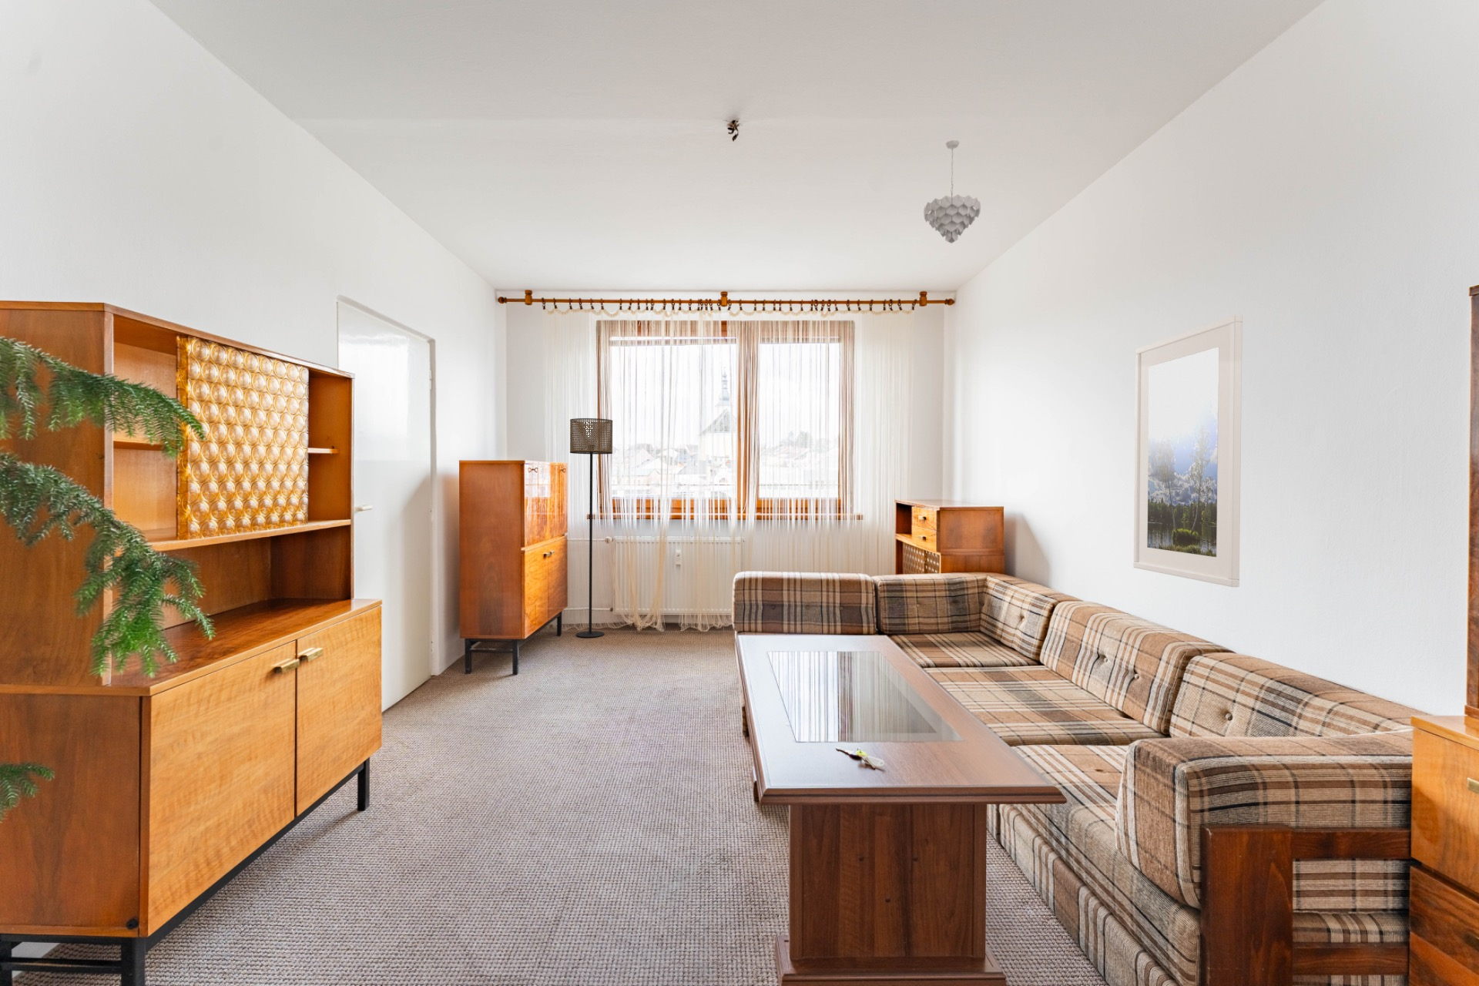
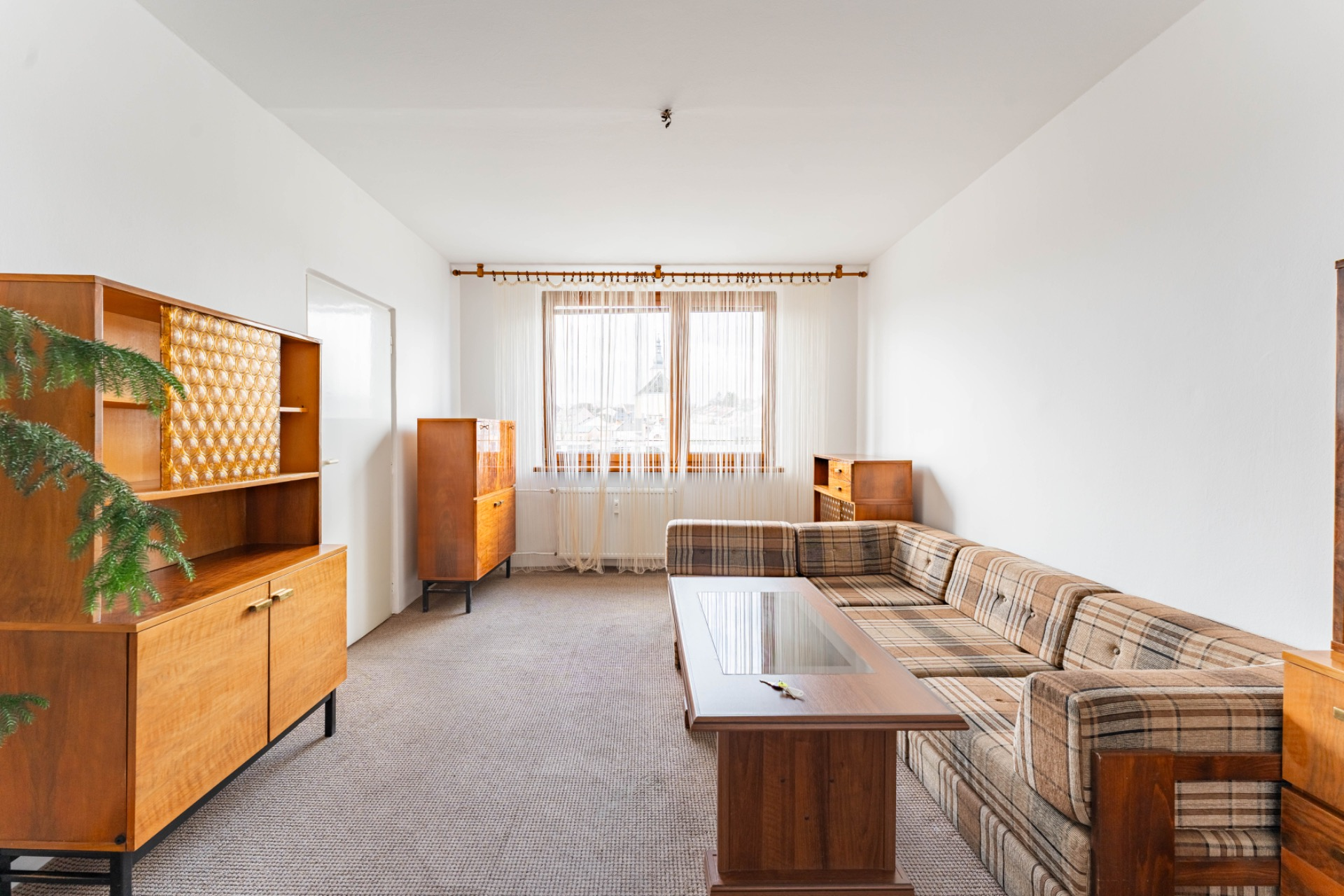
- pendant light (951, 193)
- floor lamp (591, 527)
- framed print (1182, 454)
